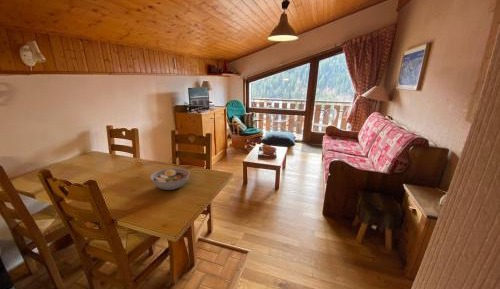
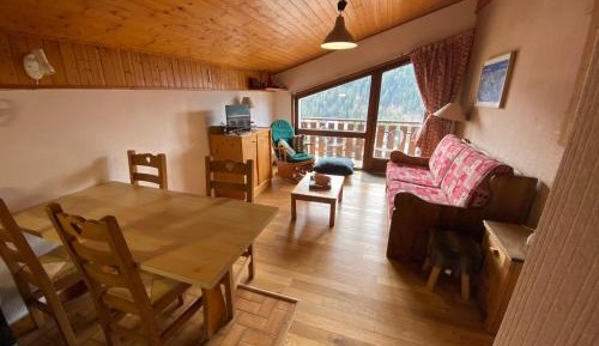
- bowl (171, 180)
